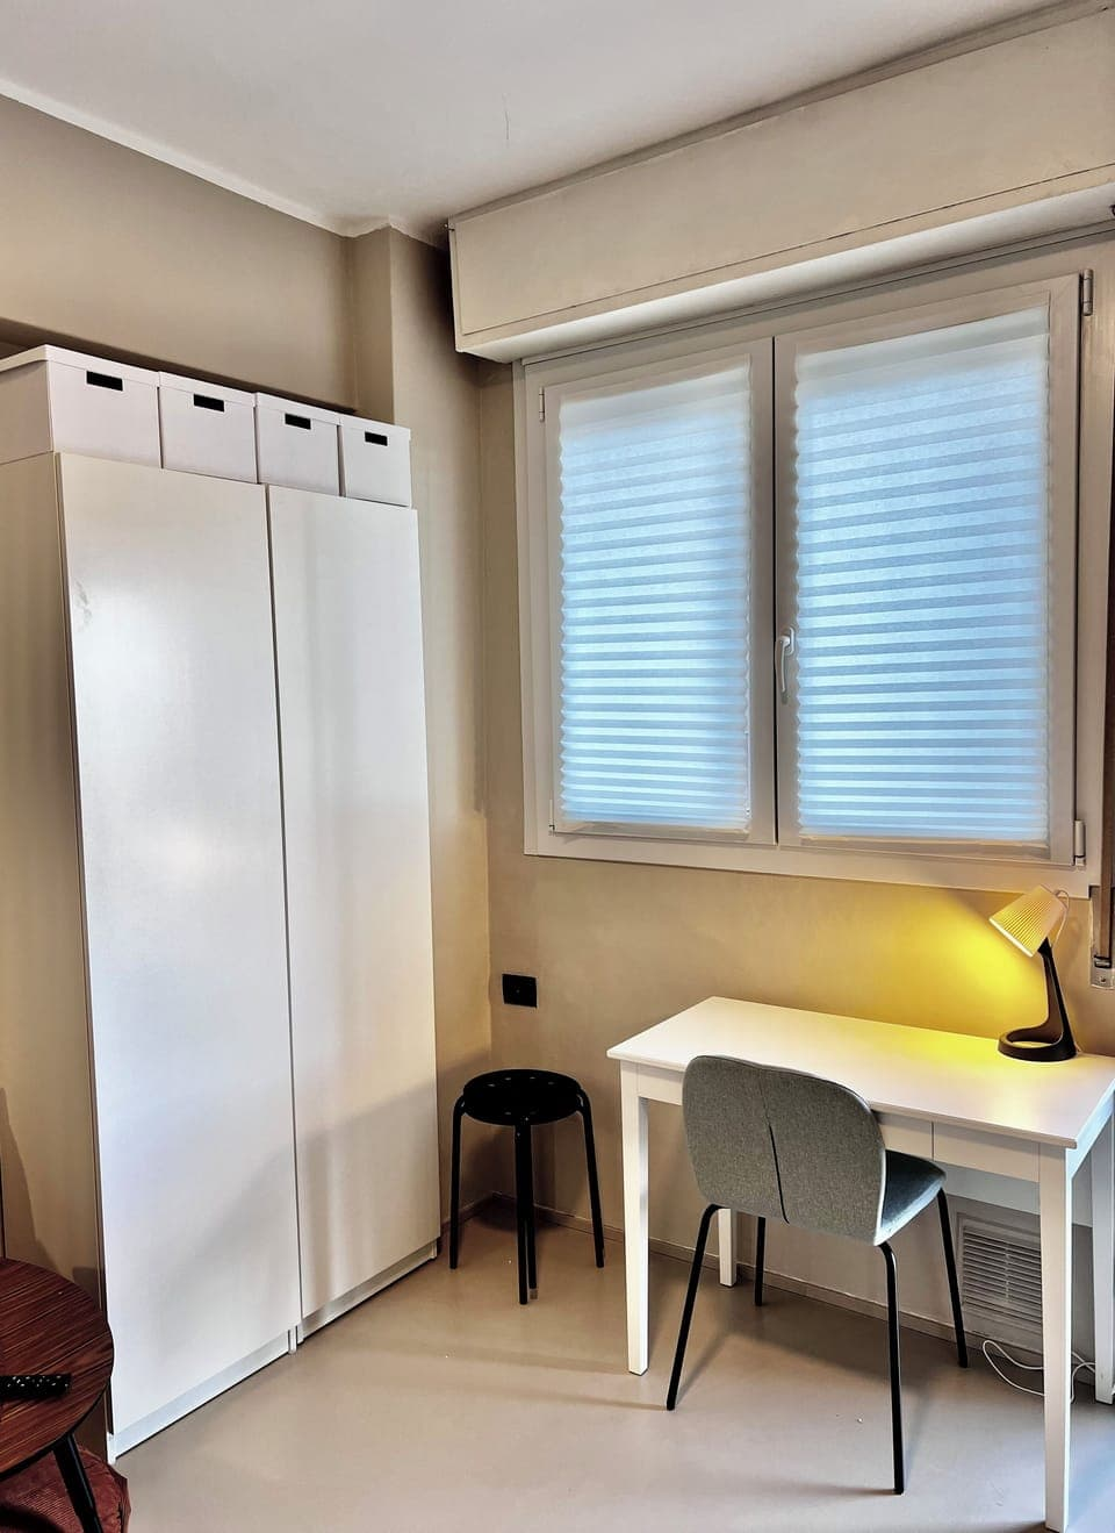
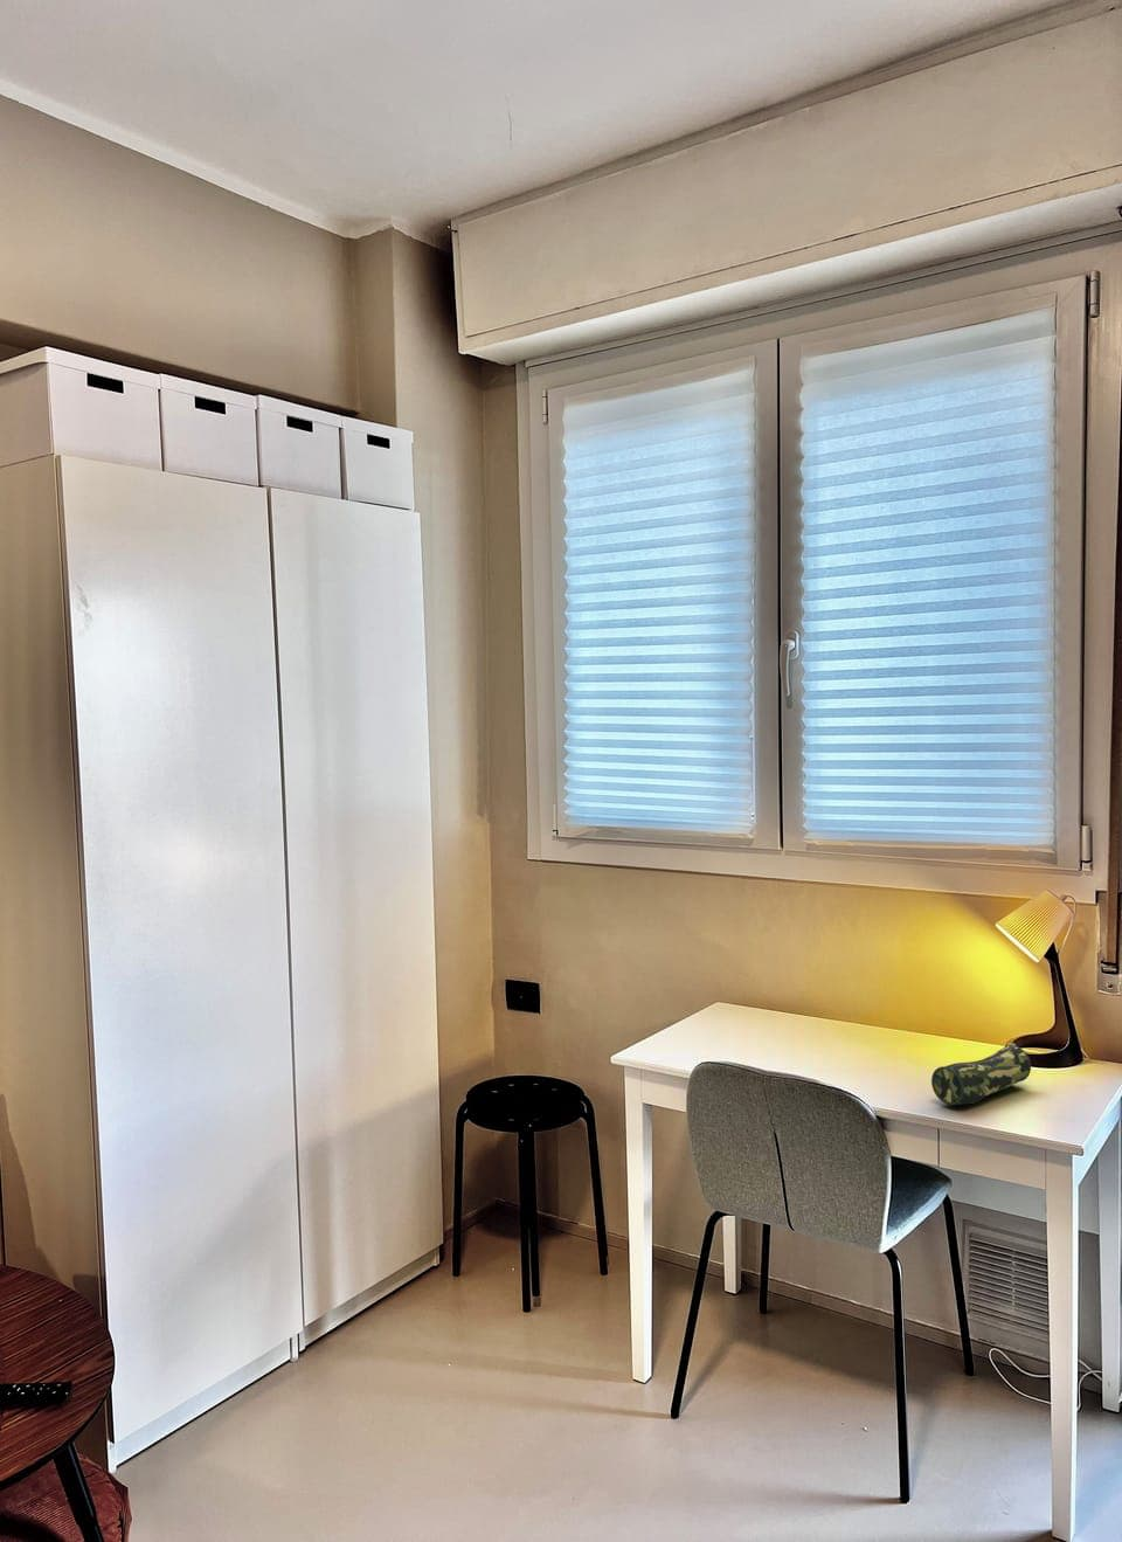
+ pencil case (983, 1074)
